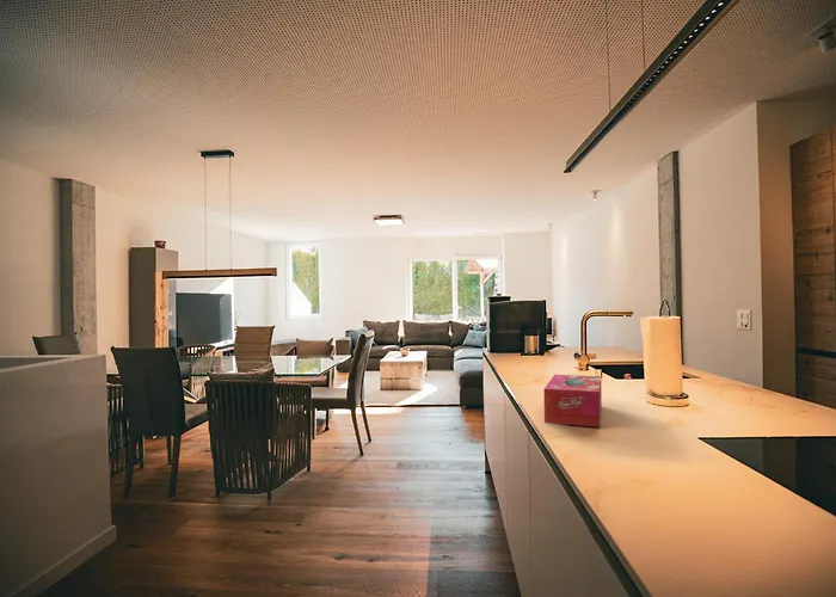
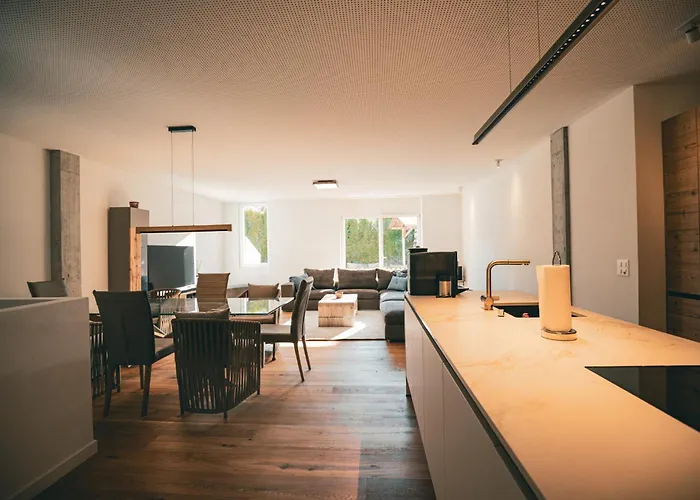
- tissue box (574, 398)
